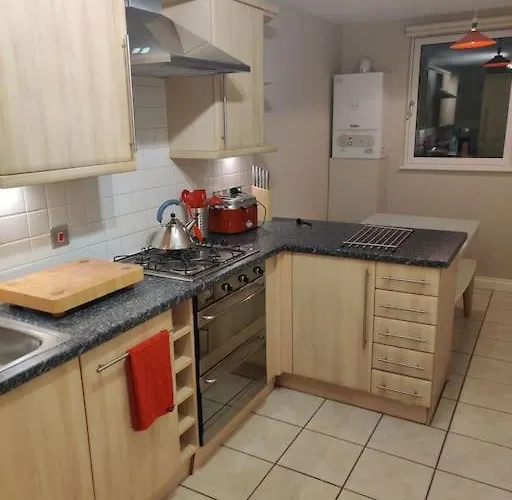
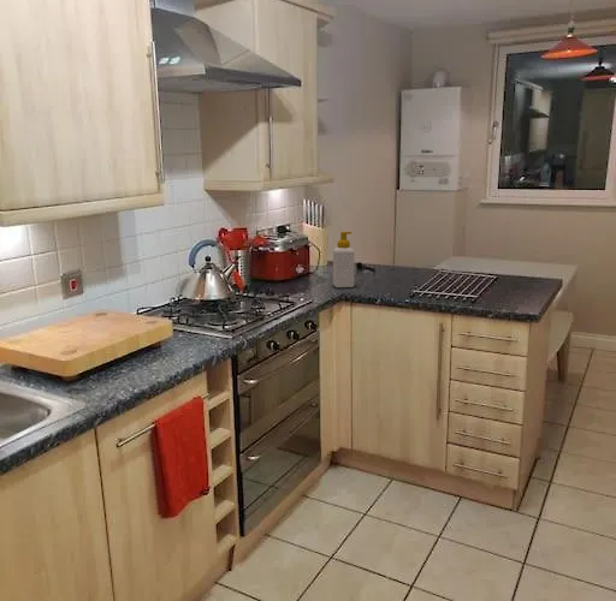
+ soap bottle (343, 258)
